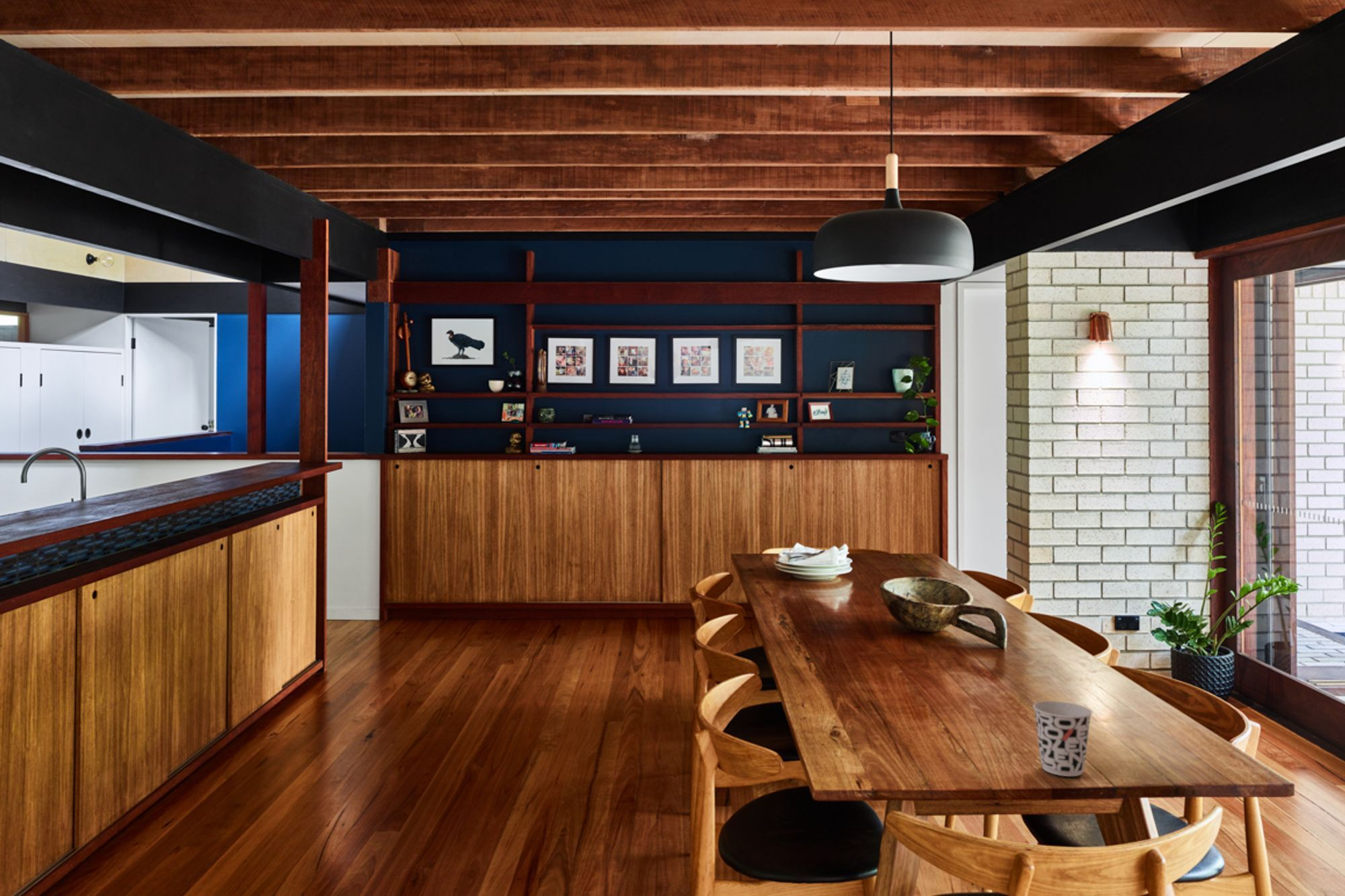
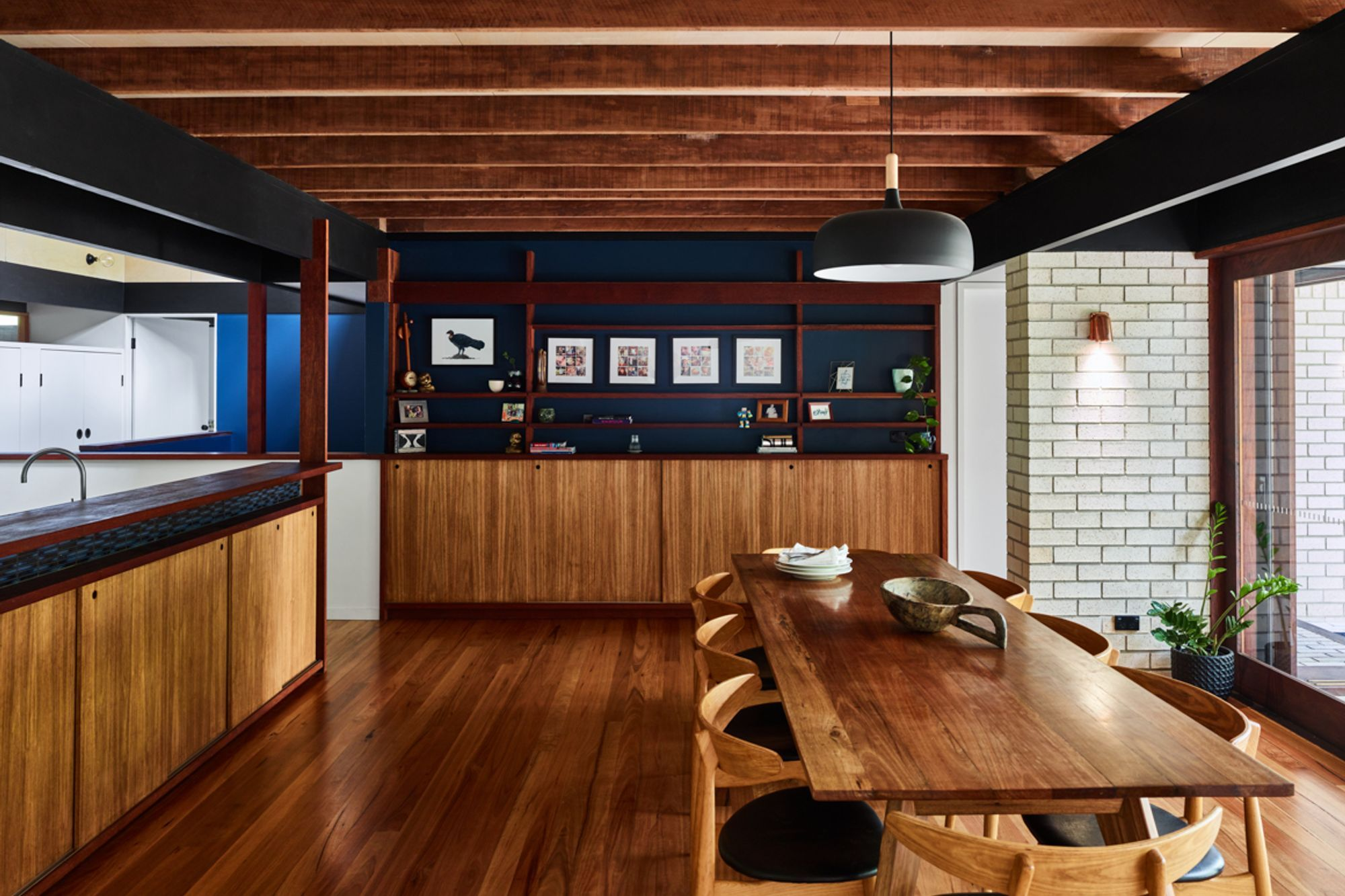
- cup (1062, 739)
